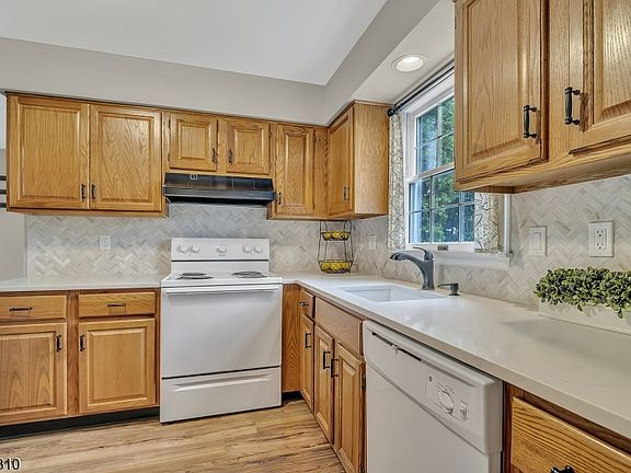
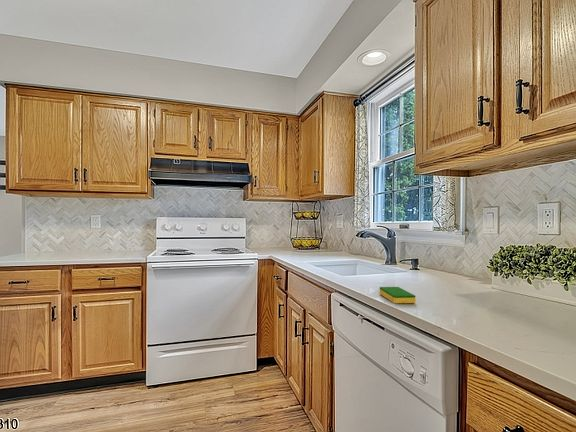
+ dish sponge (396, 294)
